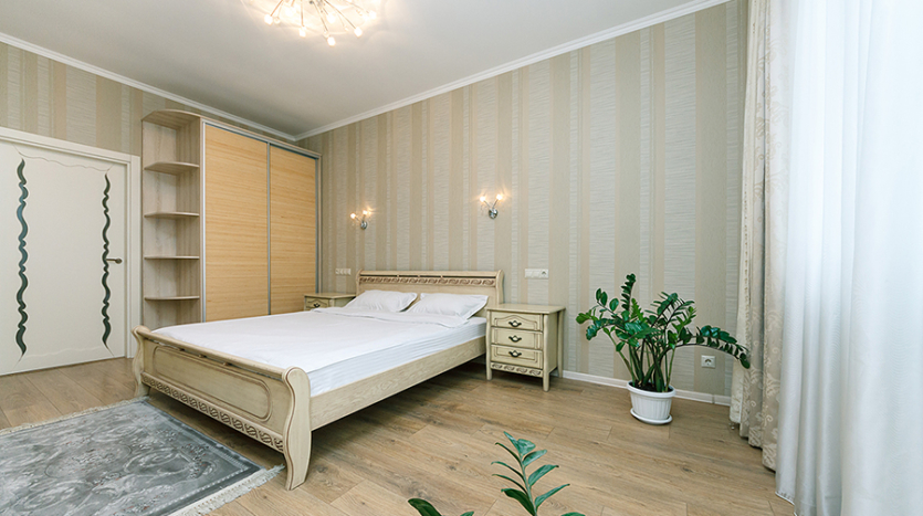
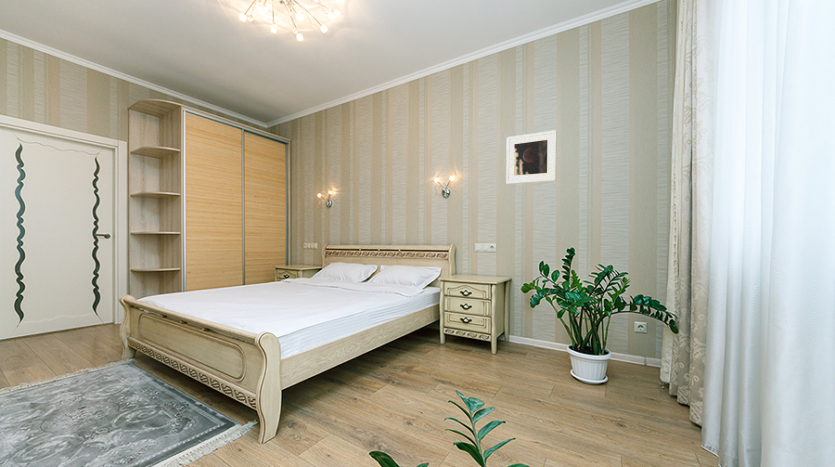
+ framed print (530, 158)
